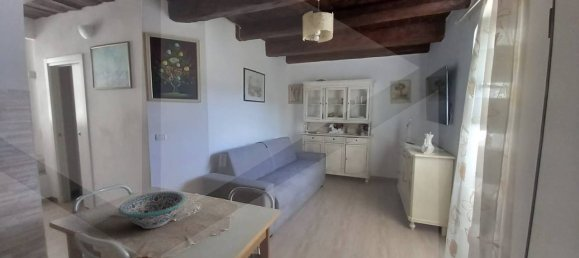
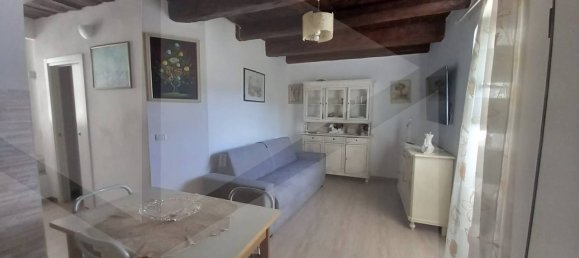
- decorative bowl (155, 212)
